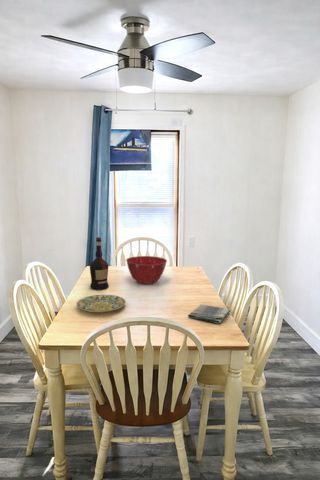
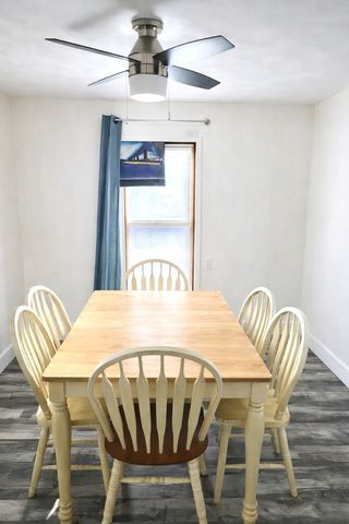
- dish towel (209, 312)
- liquor (99, 262)
- mixing bowl (146, 270)
- plate (101, 304)
